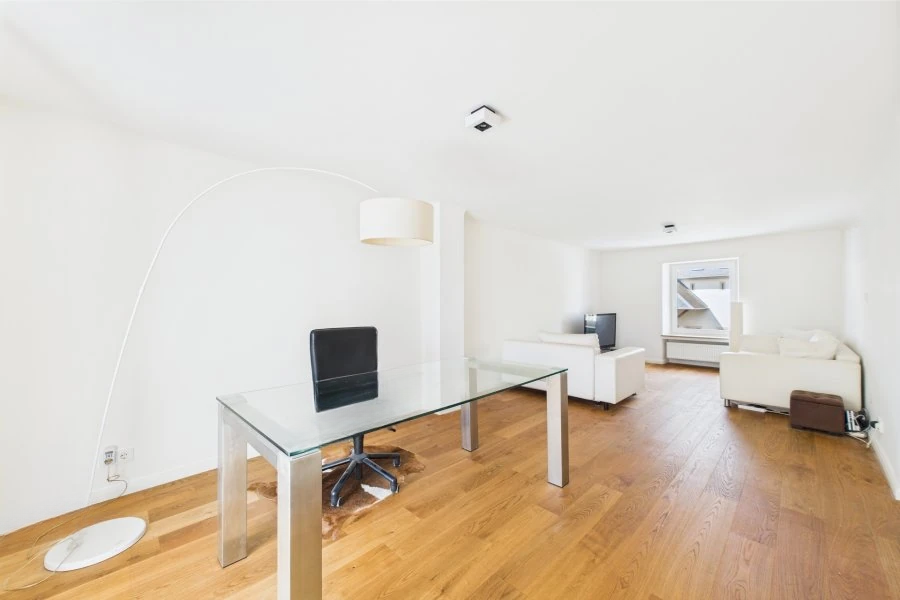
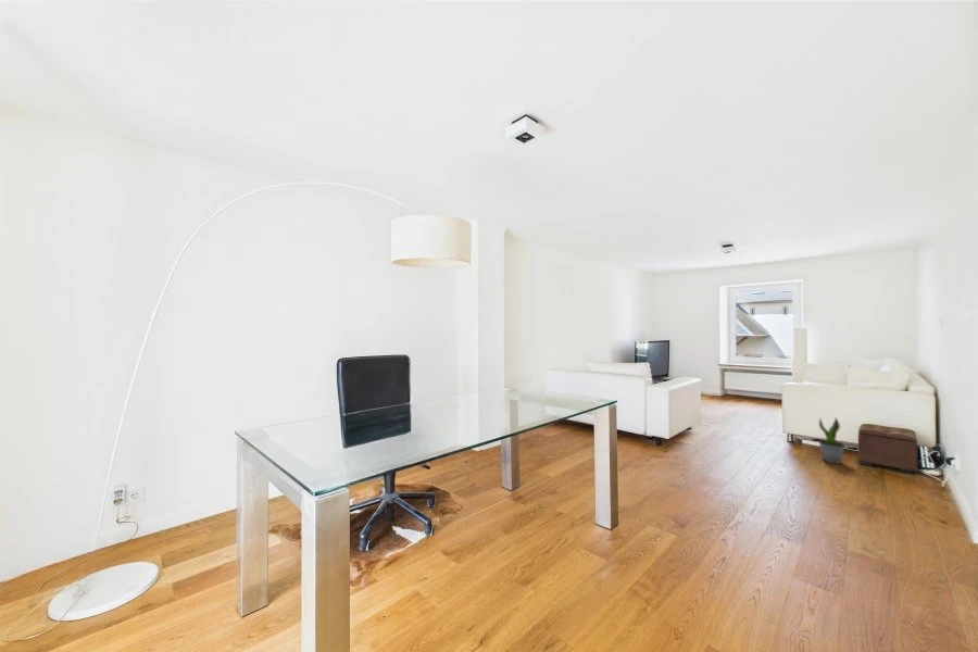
+ potted plant (831, 439)
